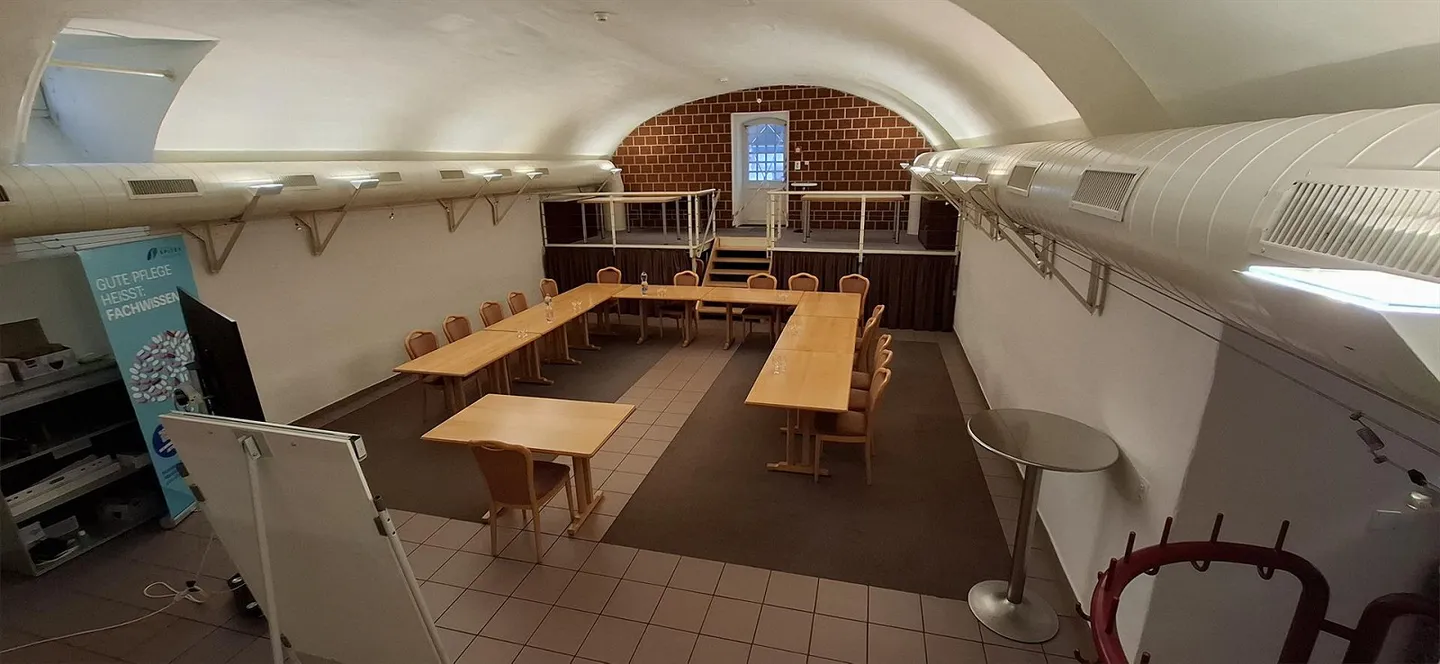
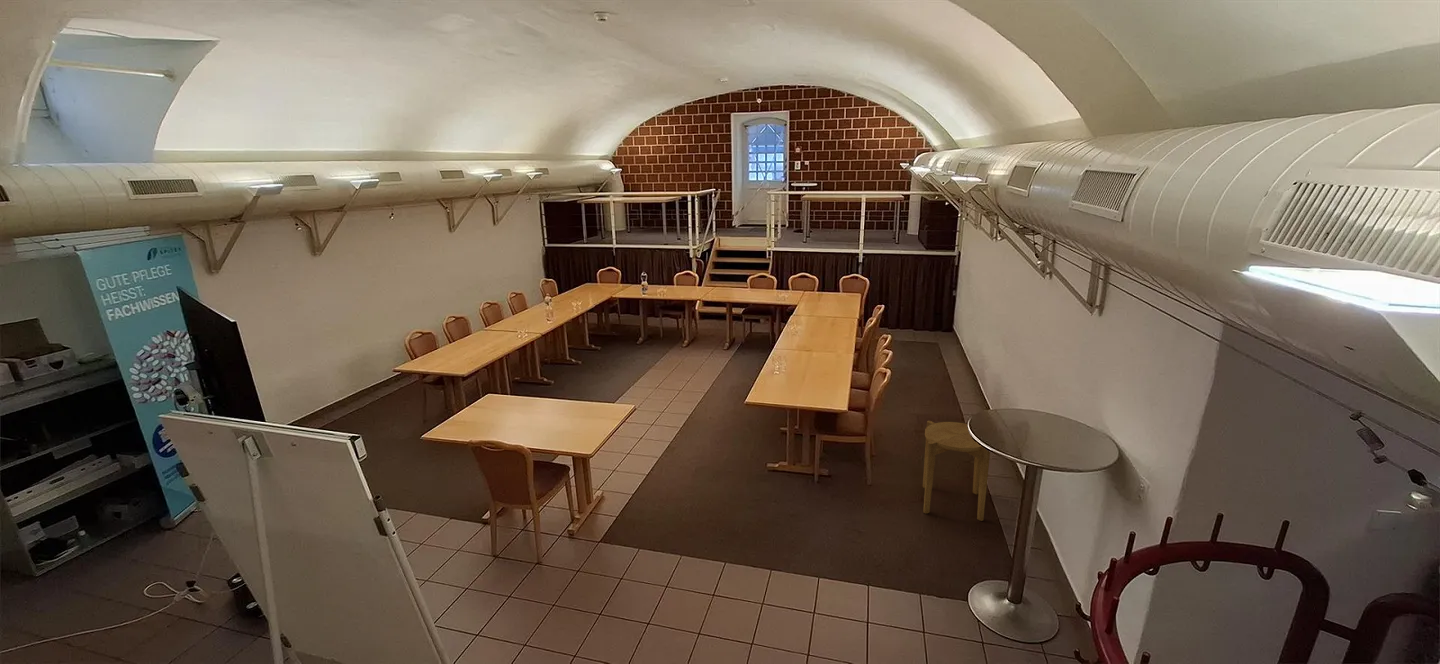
+ side table (954, 450)
